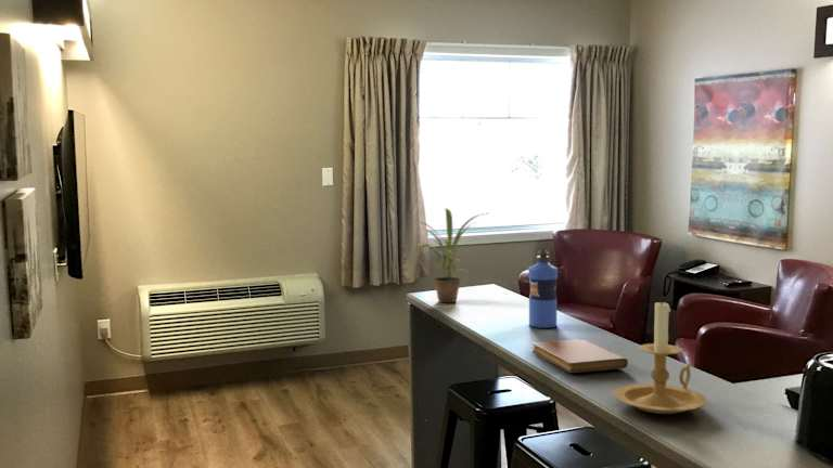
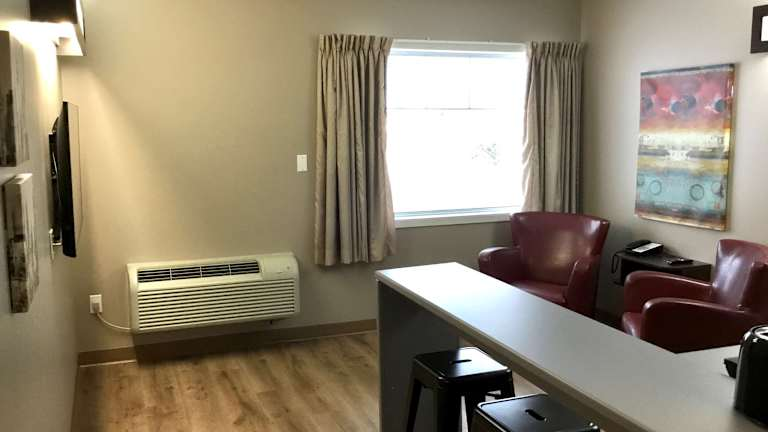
- candle holder (661, 353)
- potted plant (451, 256)
- notebook (577, 354)
- water bottle (542, 287)
